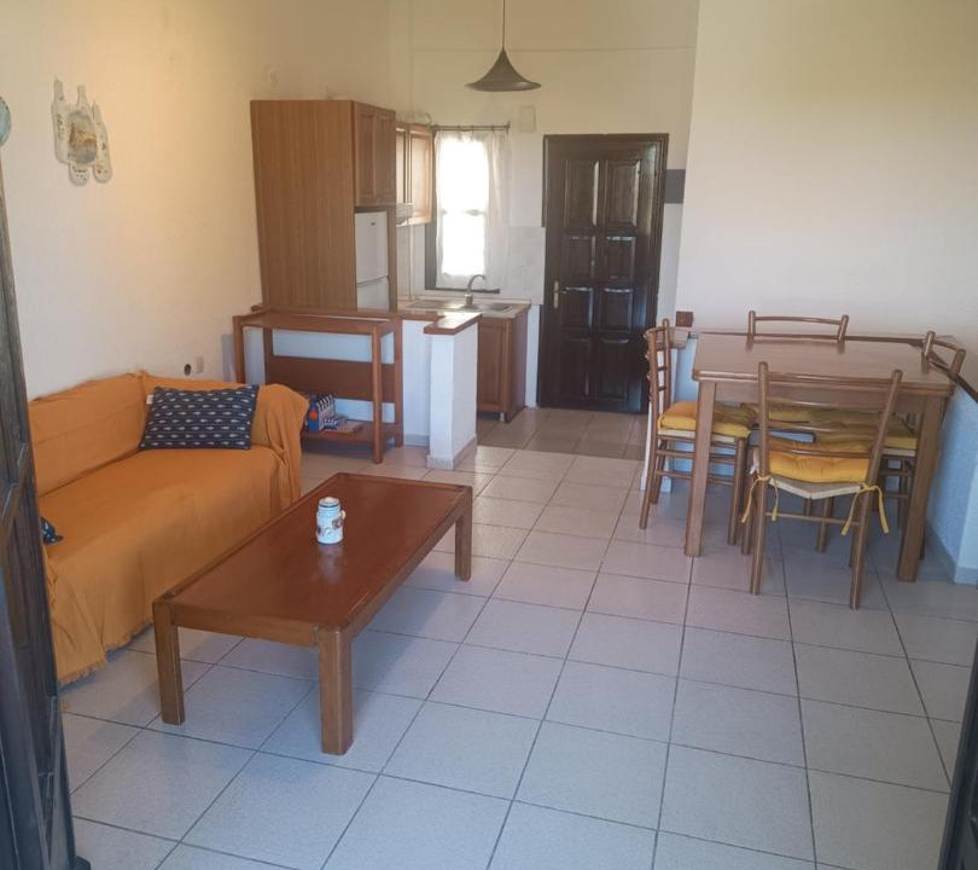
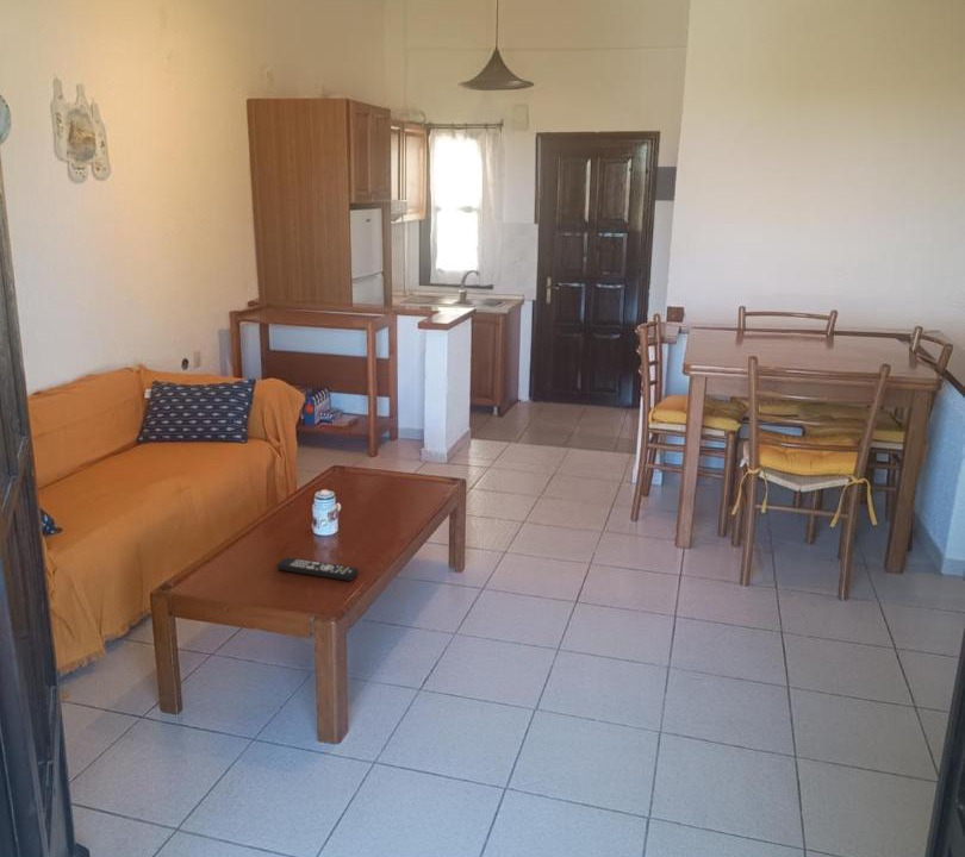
+ remote control (317, 569)
